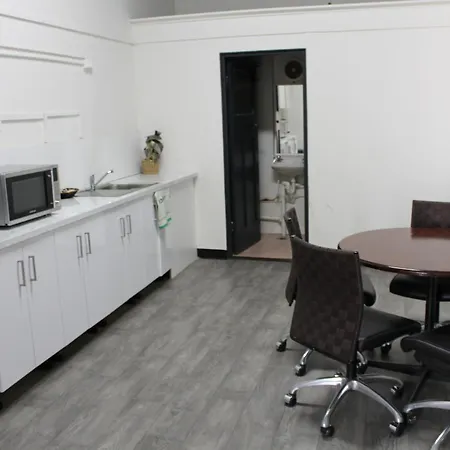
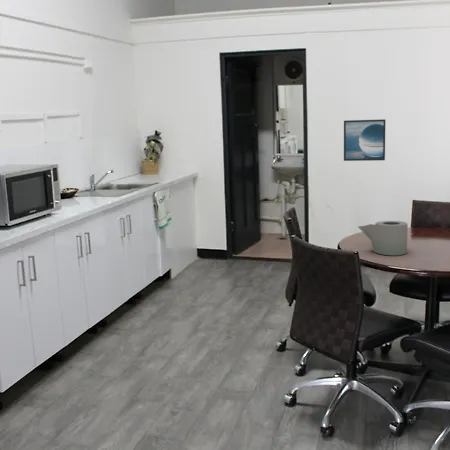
+ toilet paper roll (382, 237)
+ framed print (364, 140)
